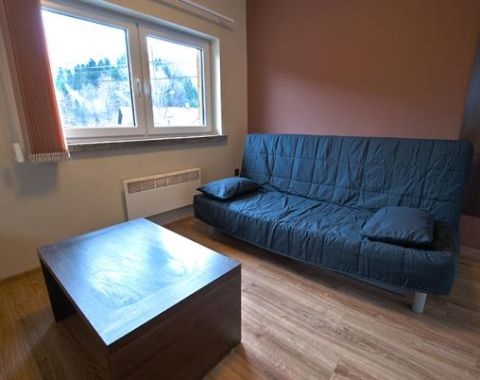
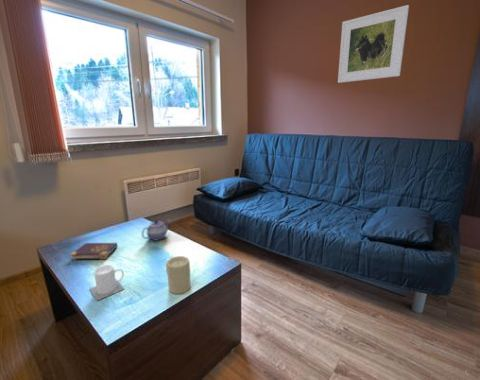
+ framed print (369, 47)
+ teapot (156, 229)
+ candle (178, 273)
+ mug (107, 278)
+ book (95, 250)
